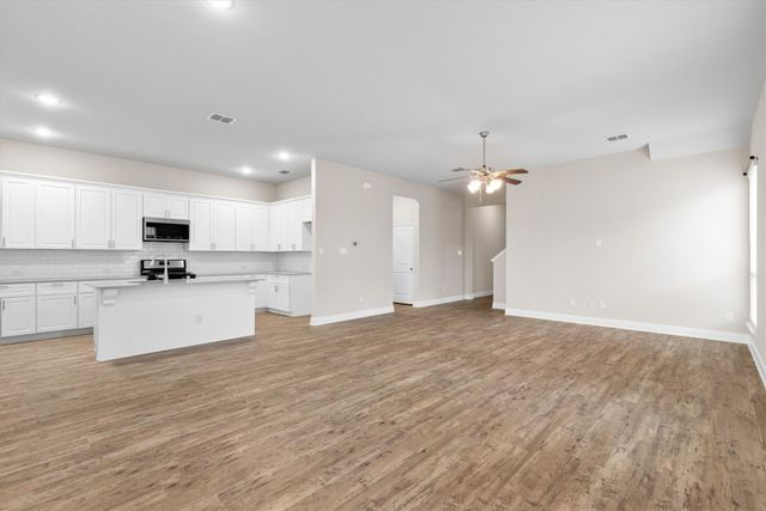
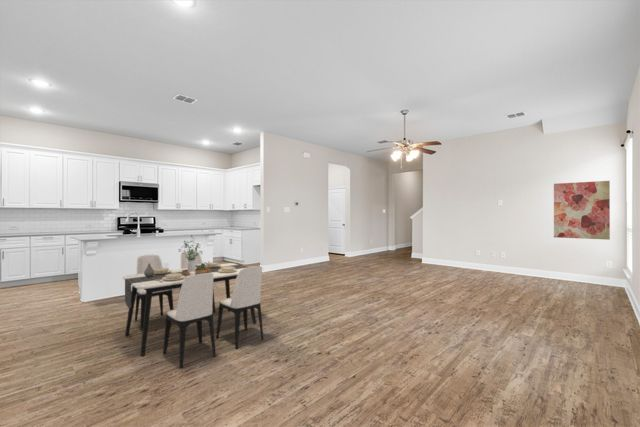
+ dining table (194, 282)
+ wall art (580, 210)
